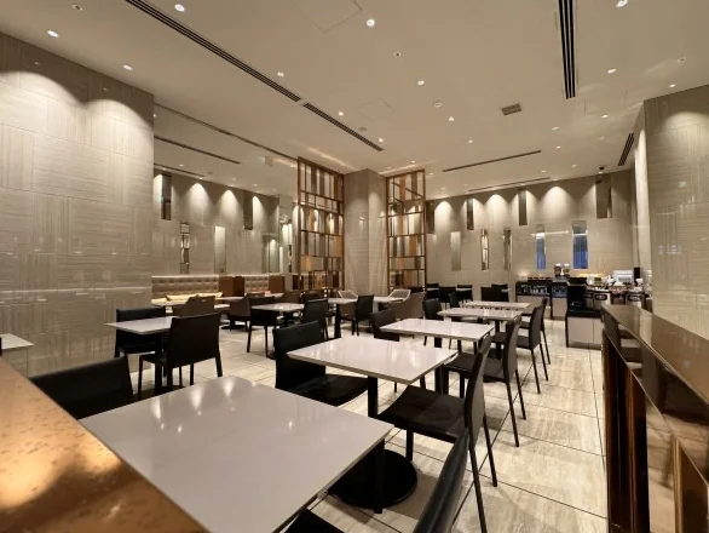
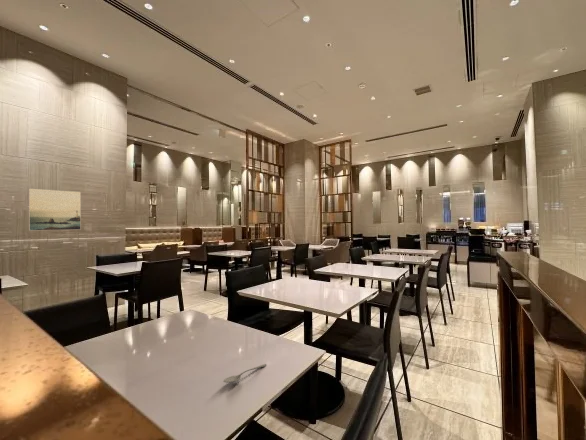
+ spoon (246, 371)
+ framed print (56, 210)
